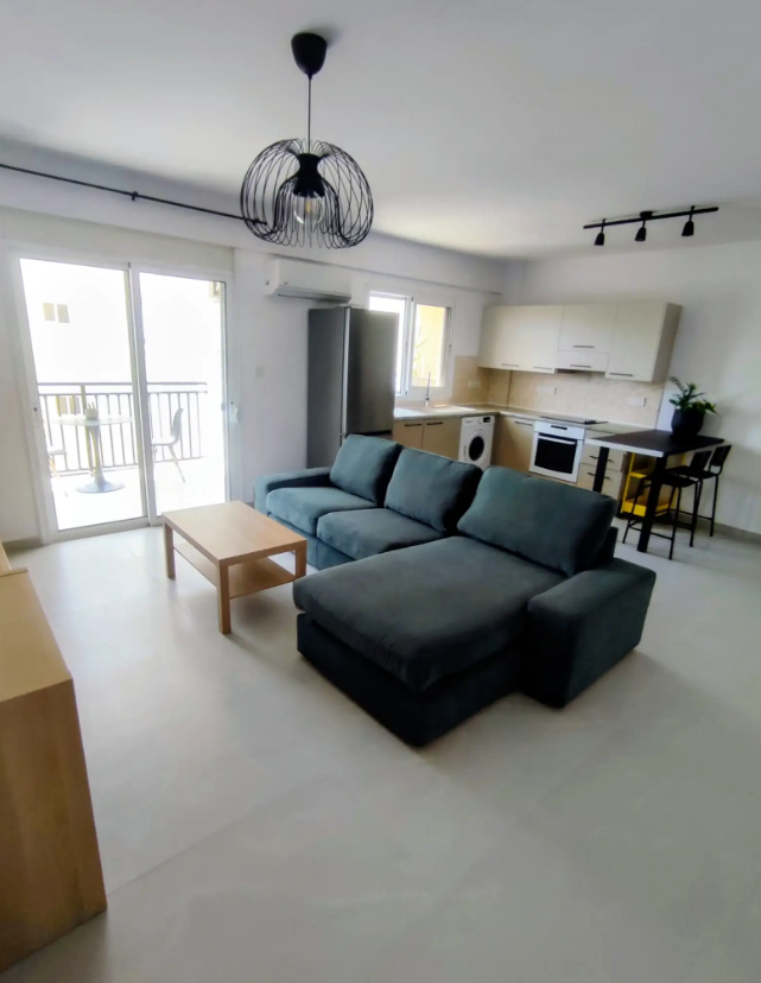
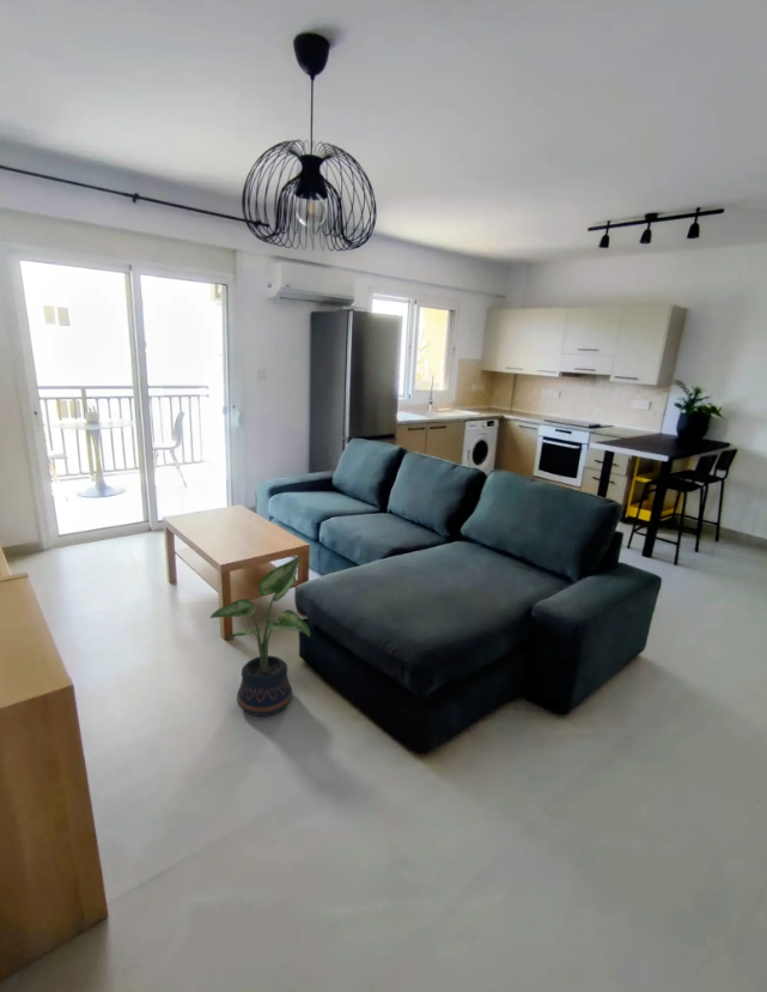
+ potted plant (267, 645)
